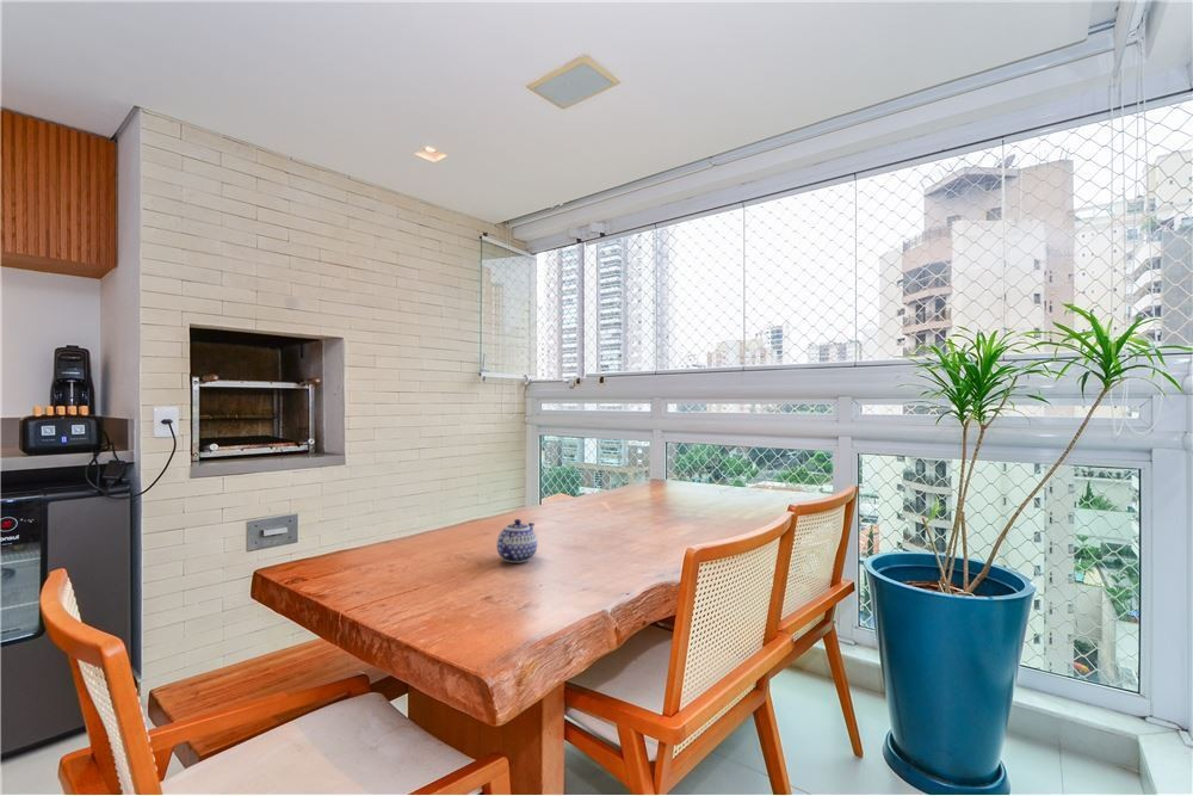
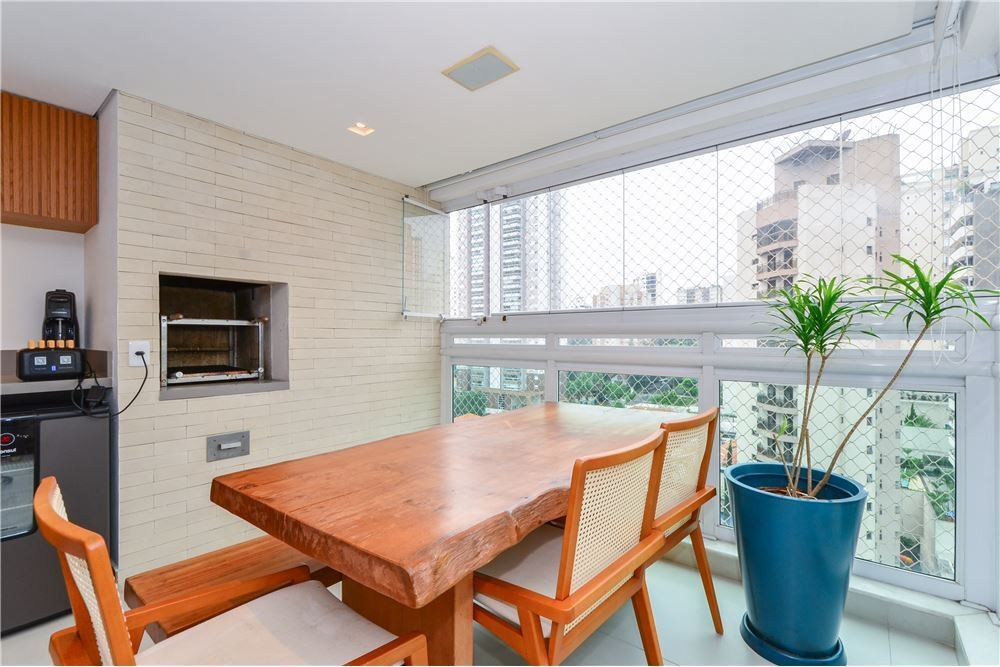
- teapot (517, 539)
